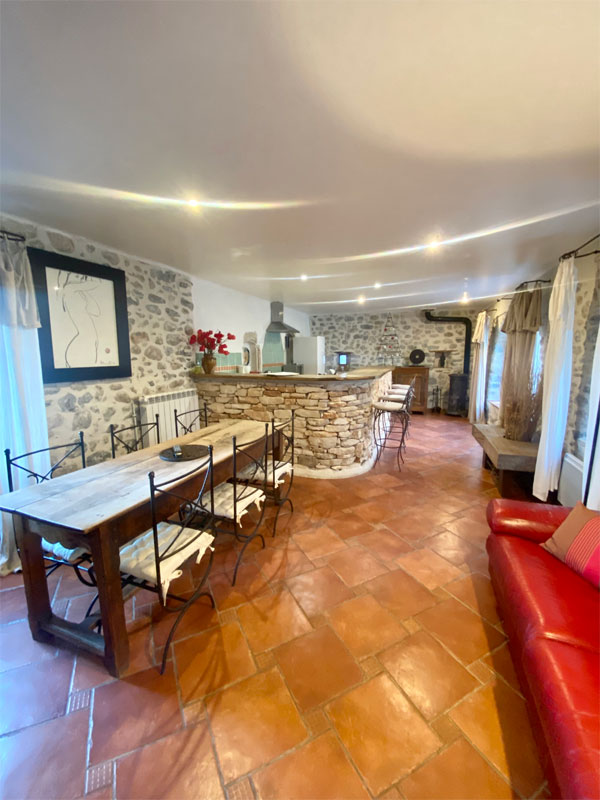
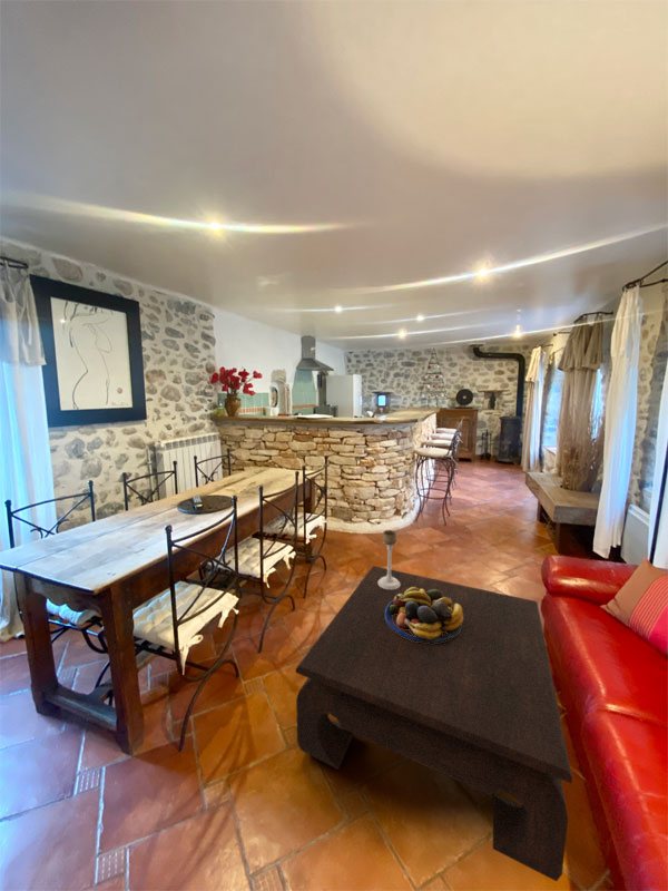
+ candle holder (389, 558)
+ fruit bowl (422, 605)
+ coffee table (431, 669)
